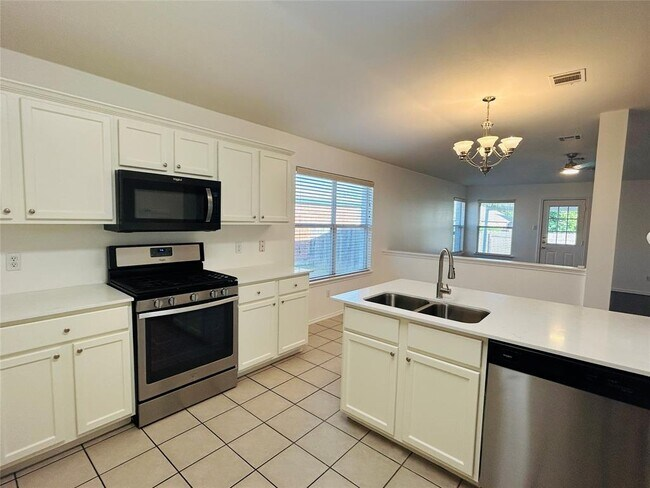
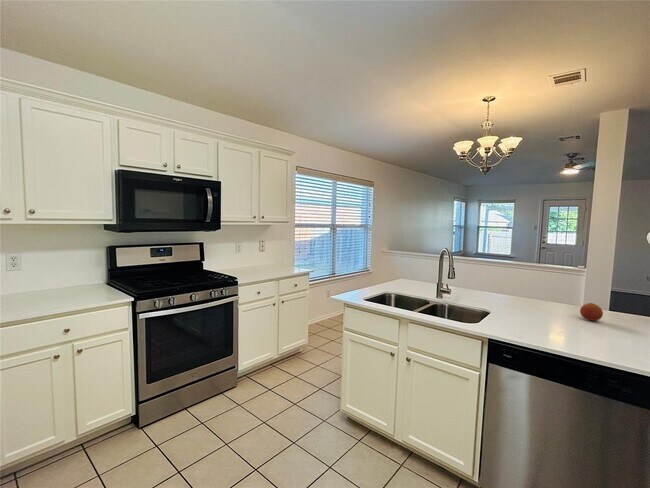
+ fruit (591, 311)
